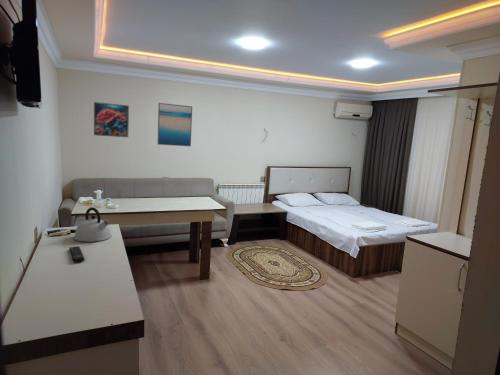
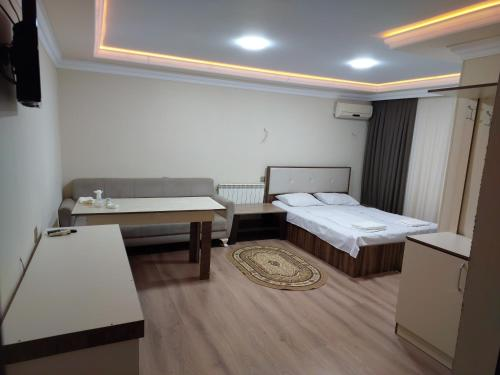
- kettle (94, 222)
- wall art (175, 125)
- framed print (111, 120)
- remote control (76, 253)
